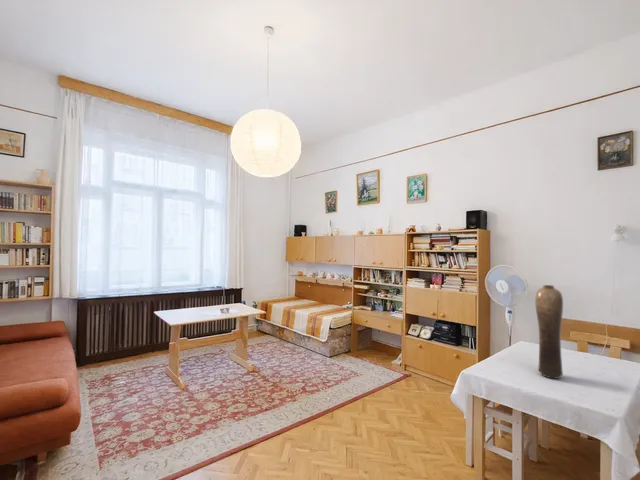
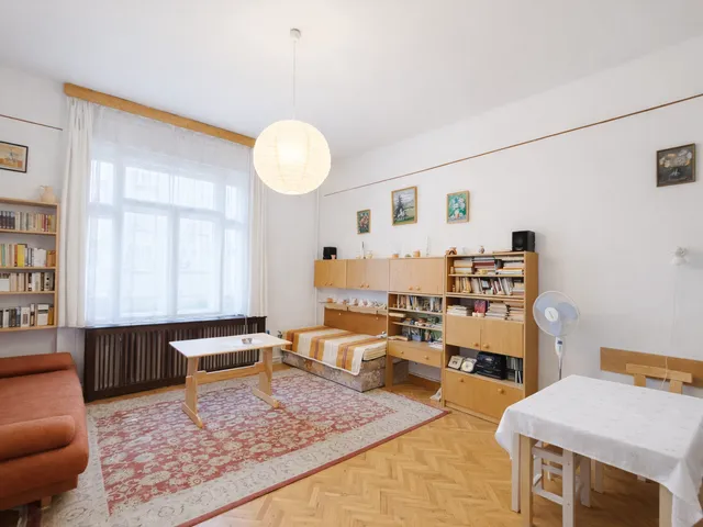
- vase (549, 330)
